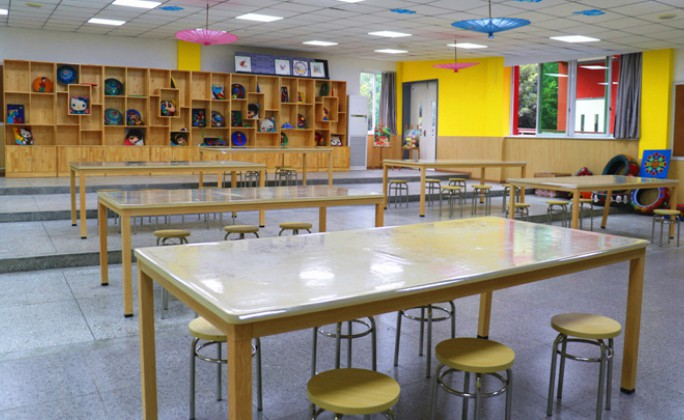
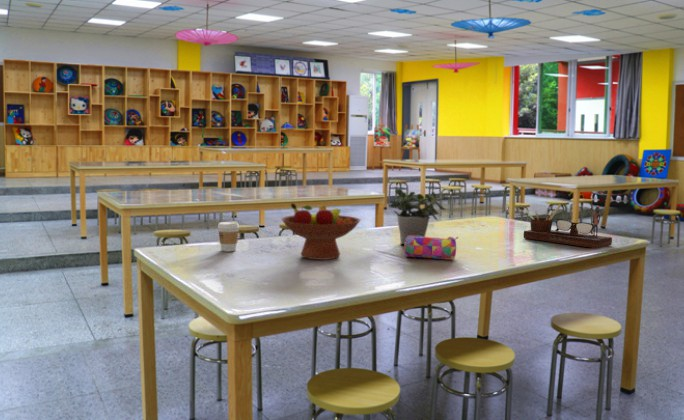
+ pencil case (430, 246)
+ potted plant (415, 216)
+ desk organizer (564, 222)
+ coffee cup (228, 236)
+ fruit bowl (320, 230)
